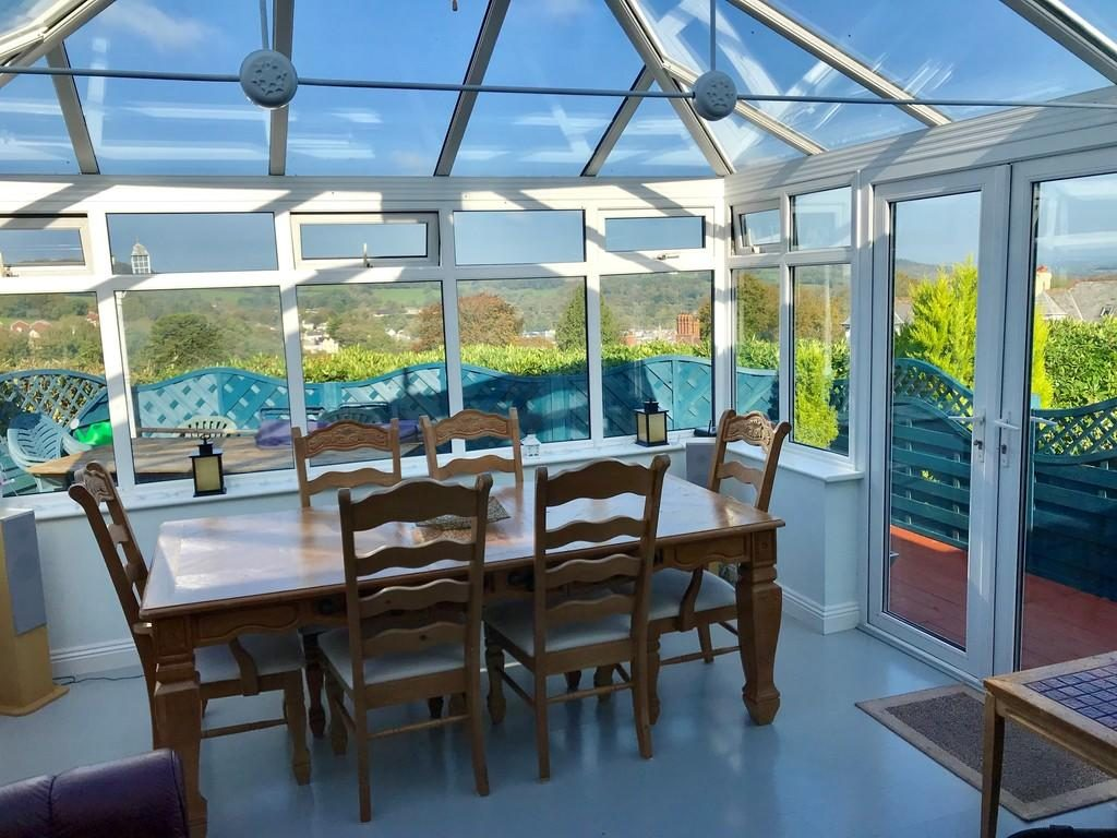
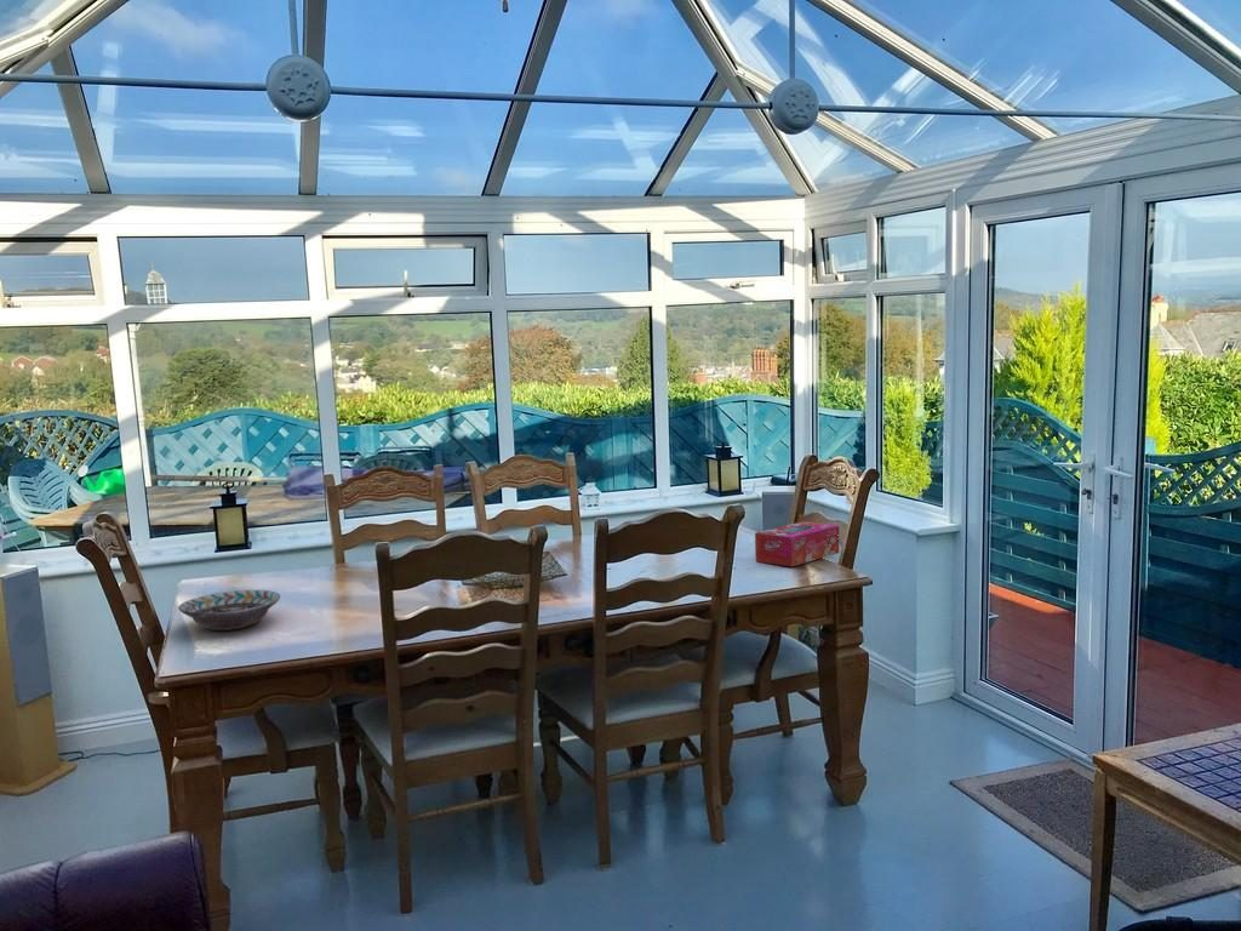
+ decorative bowl (230, 612)
+ tissue box (797, 542)
